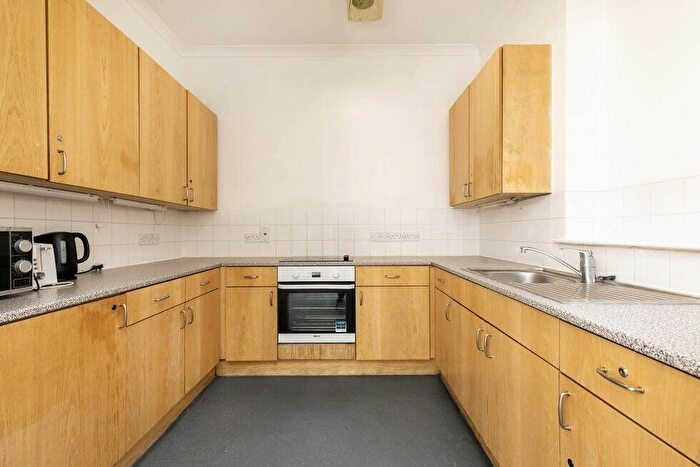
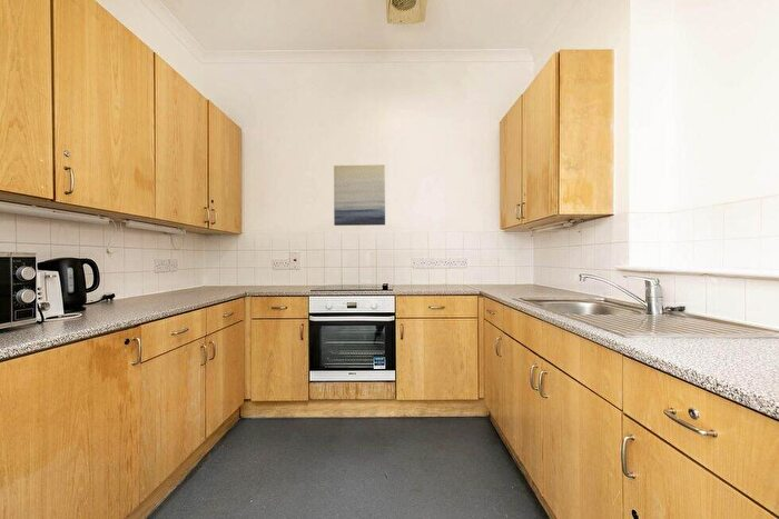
+ wall art (359, 194)
